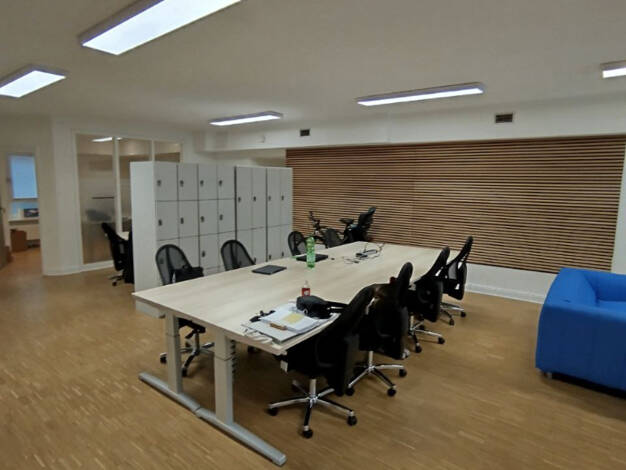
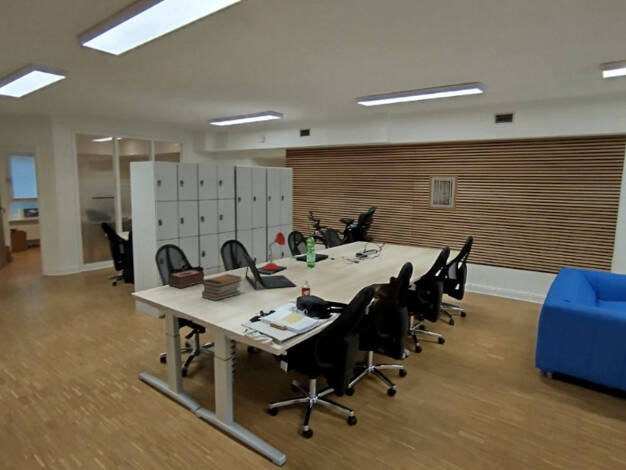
+ desk lamp (271, 250)
+ tissue box (186, 278)
+ laptop (268, 276)
+ book stack (222, 286)
+ wall art (442, 192)
